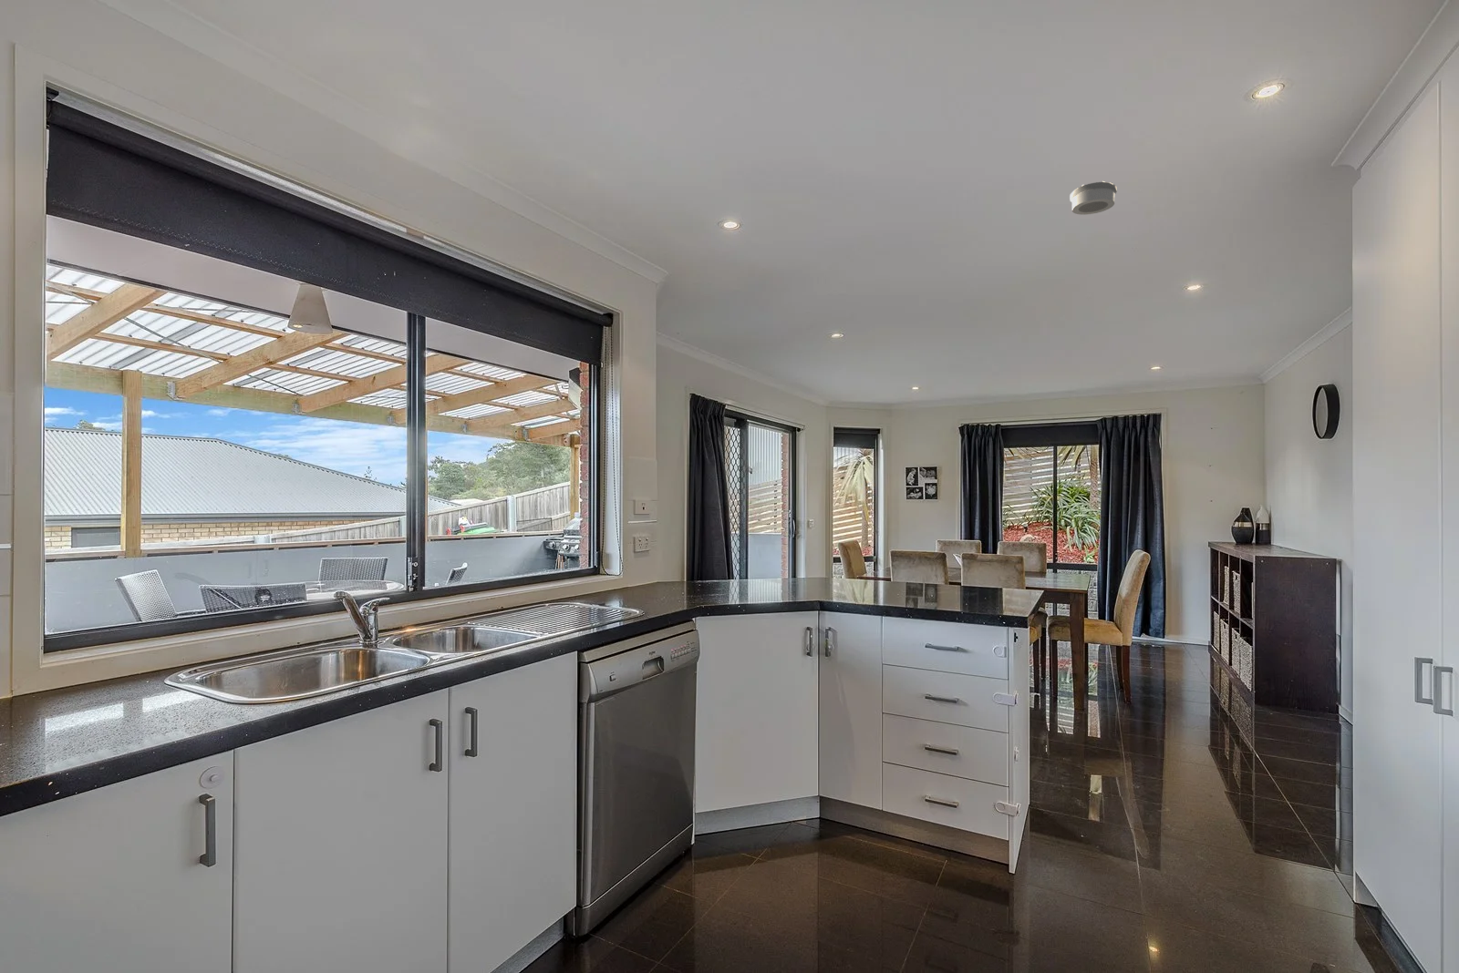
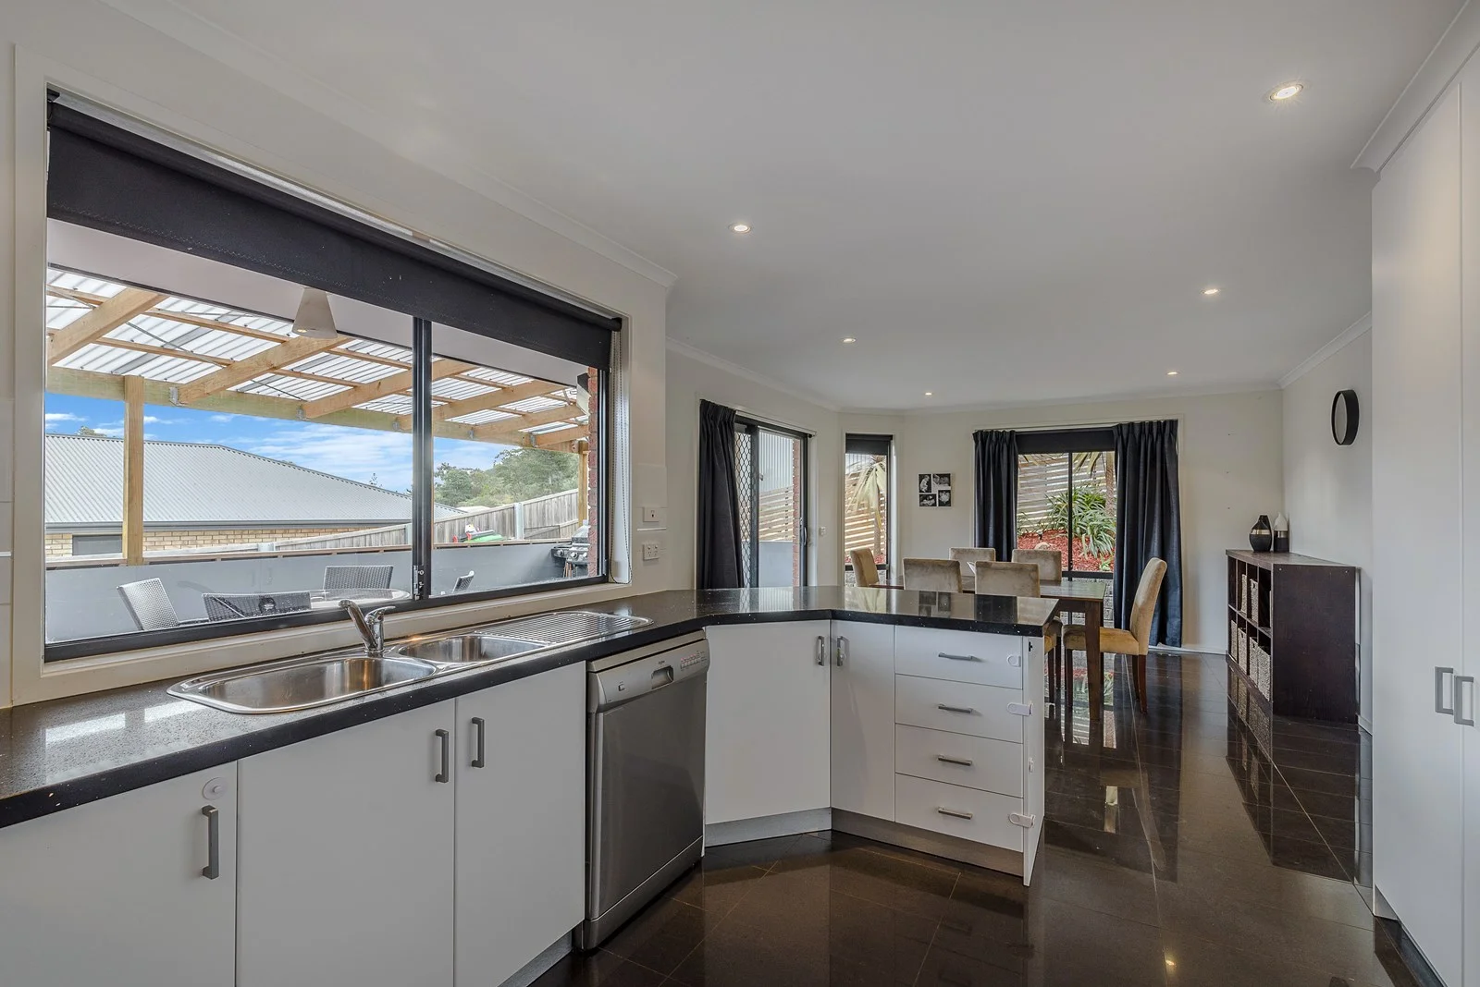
- smoke detector (1093, 195)
